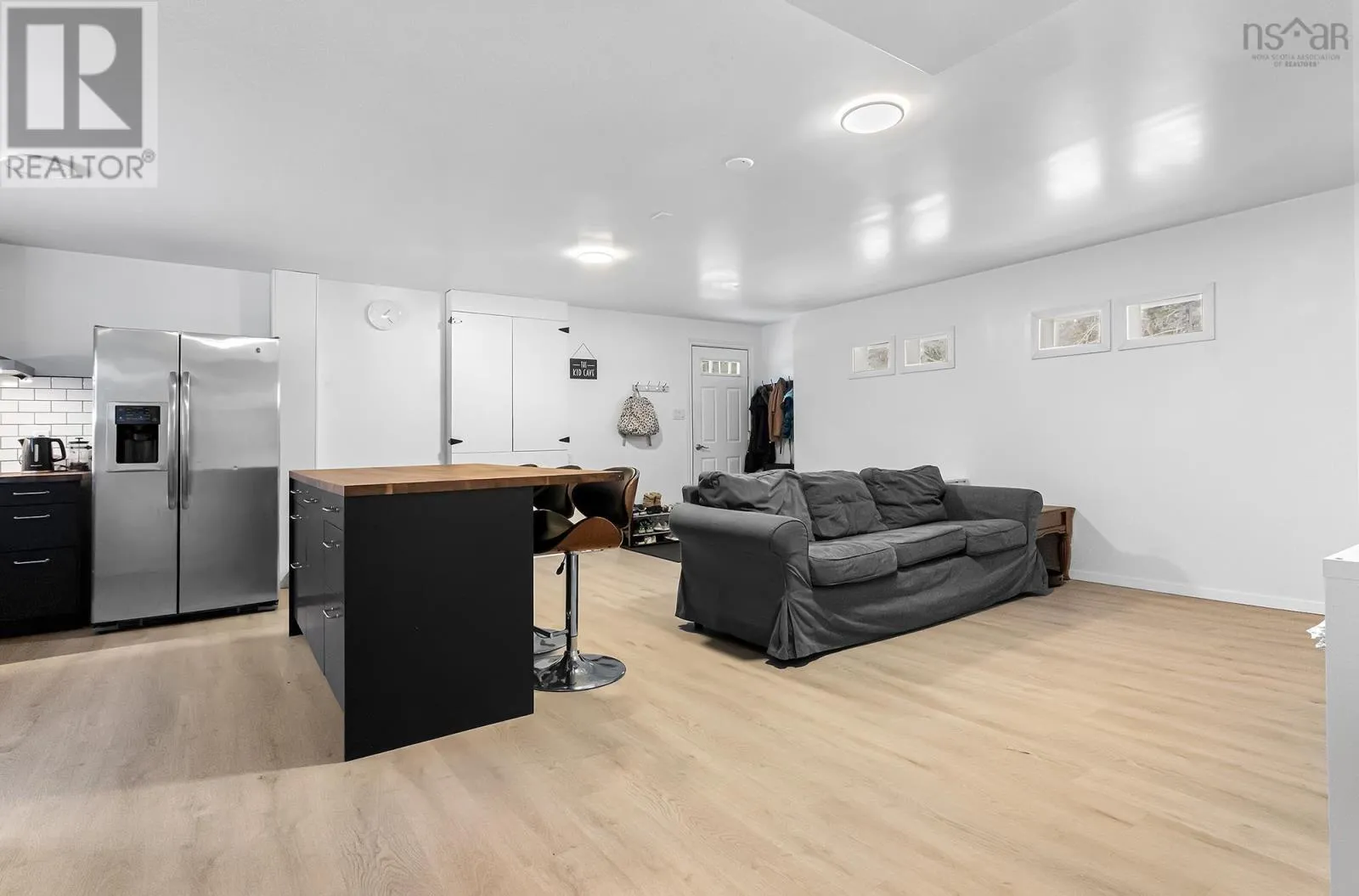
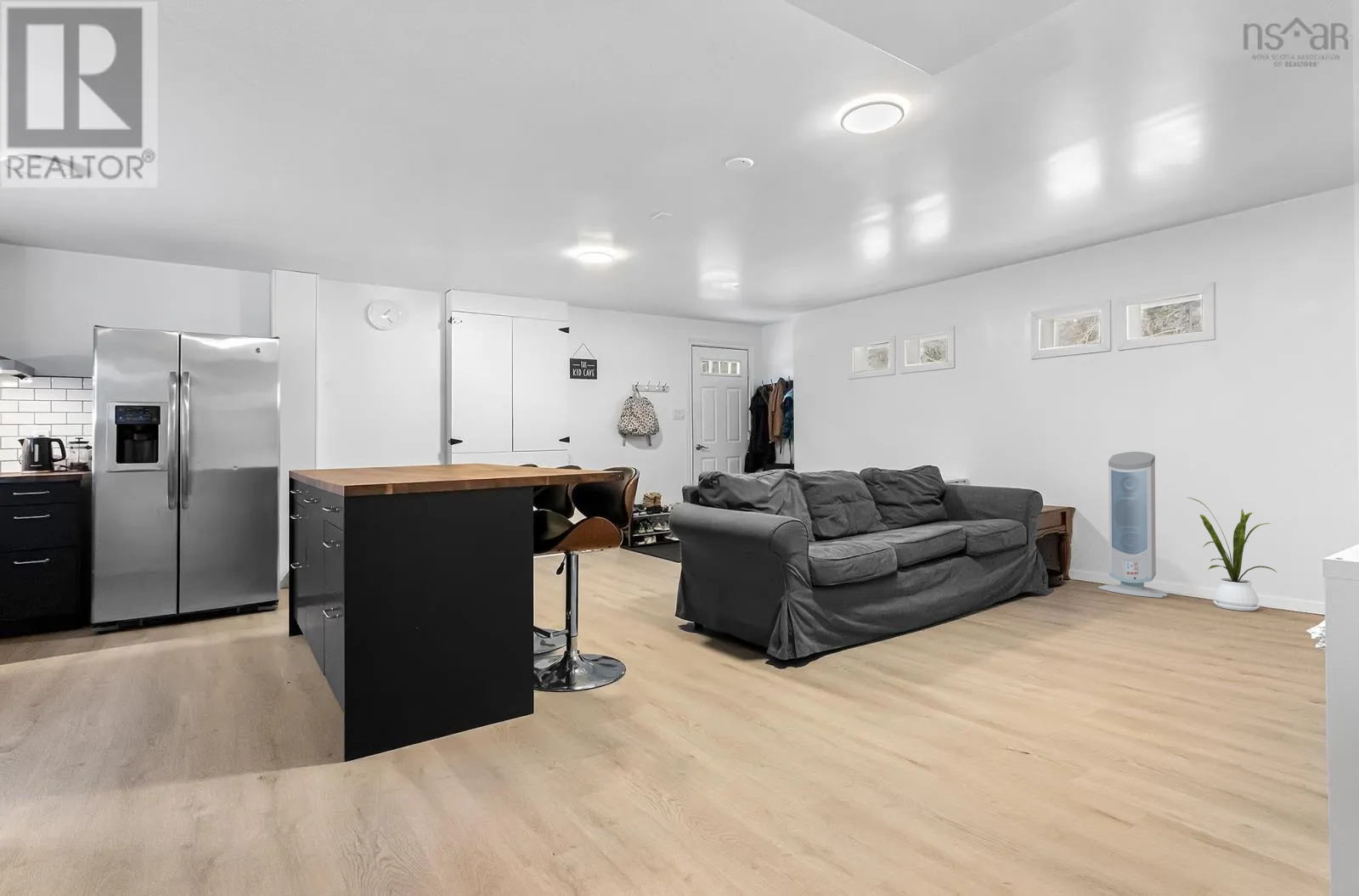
+ air purifier (1131, 521)
+ house plant (1230, 553)
